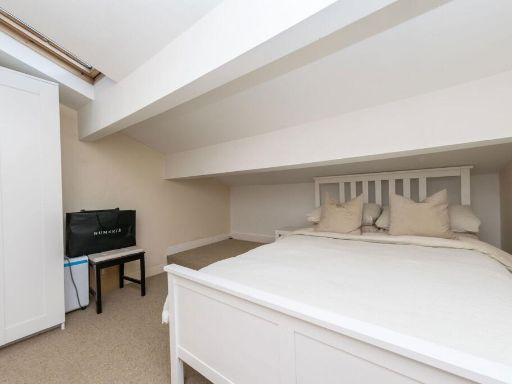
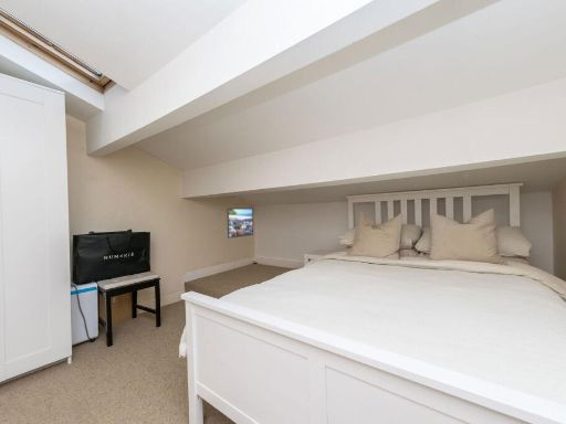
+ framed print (240, 222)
